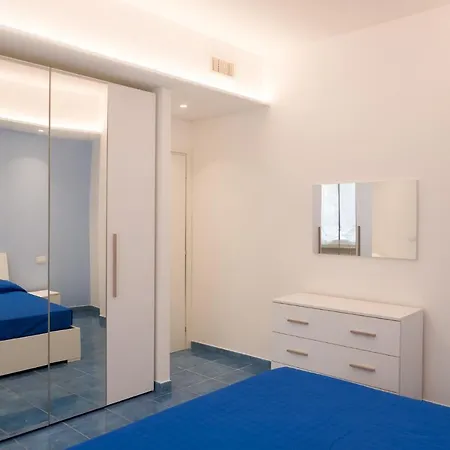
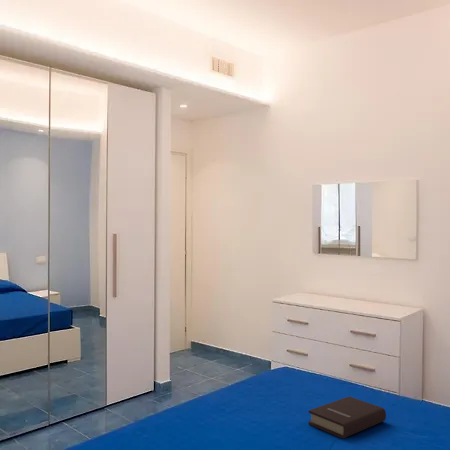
+ book (347, 416)
